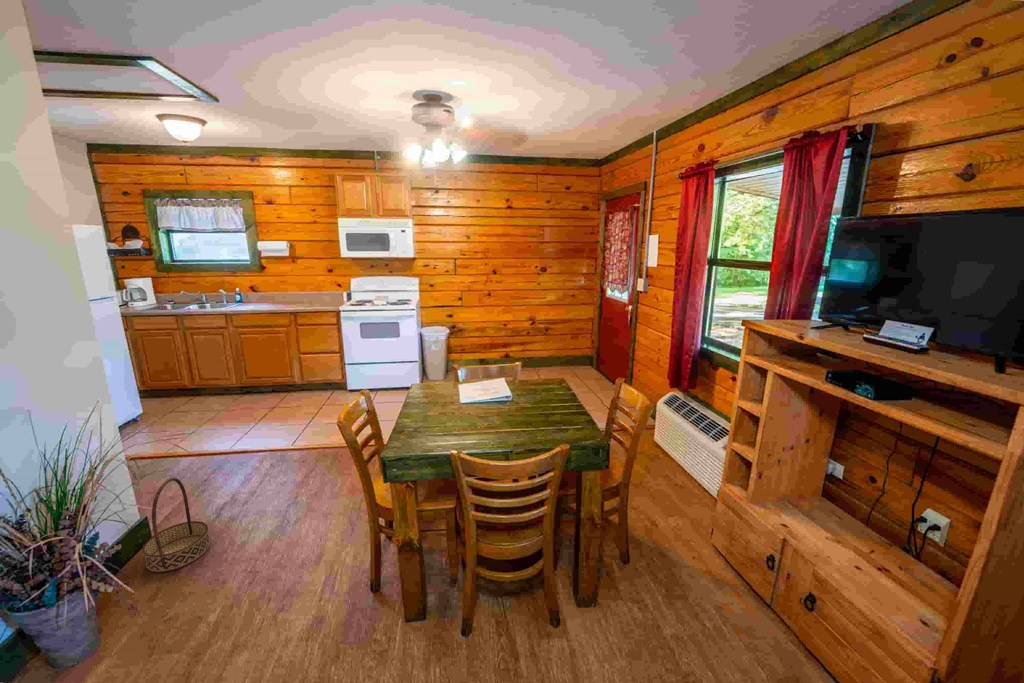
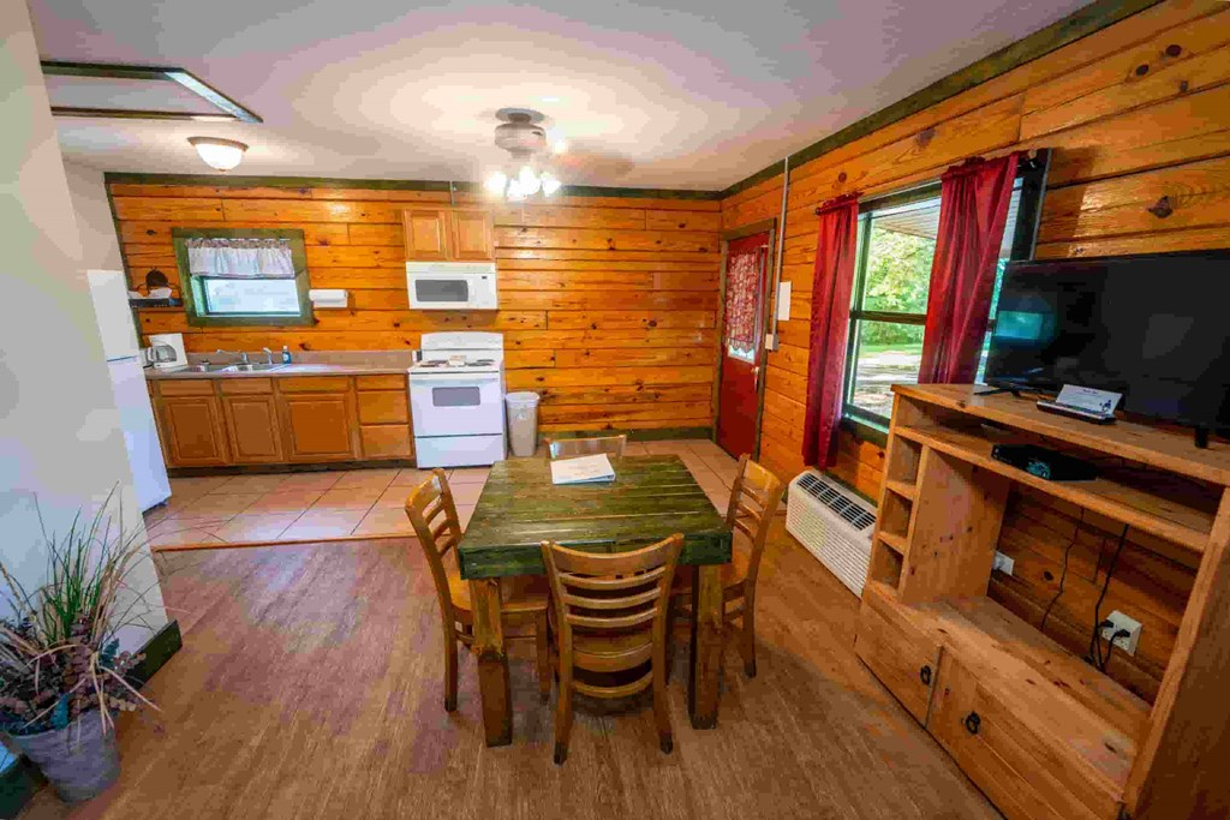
- basket (174, 525)
